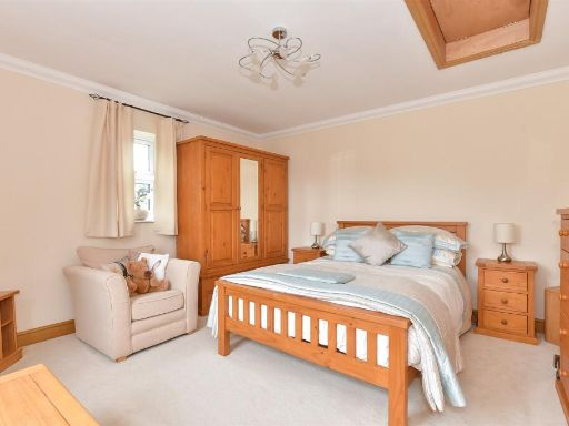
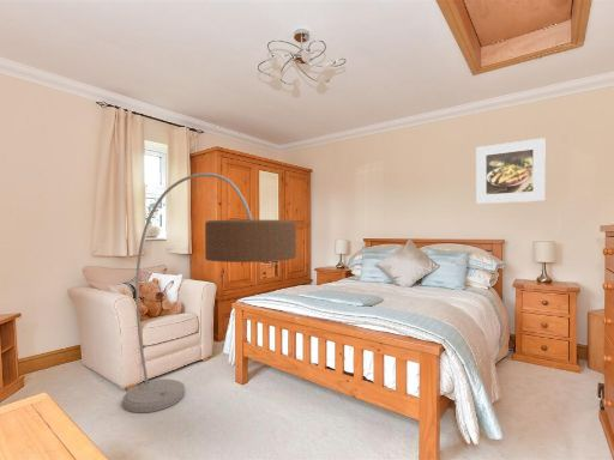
+ floor lamp (209, 260)
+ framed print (508, 172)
